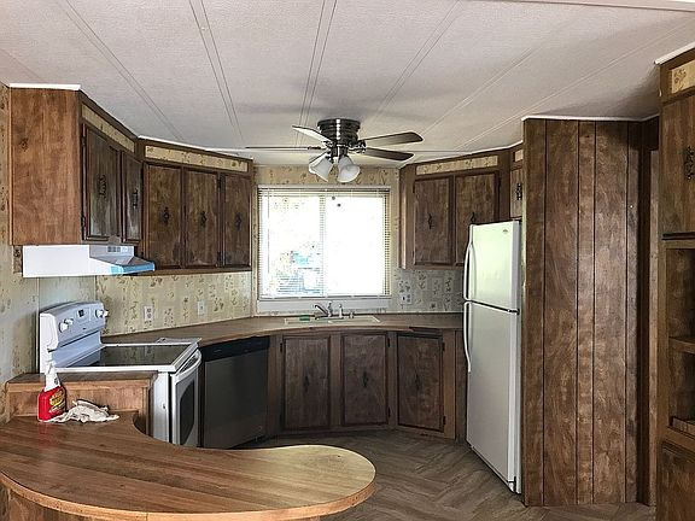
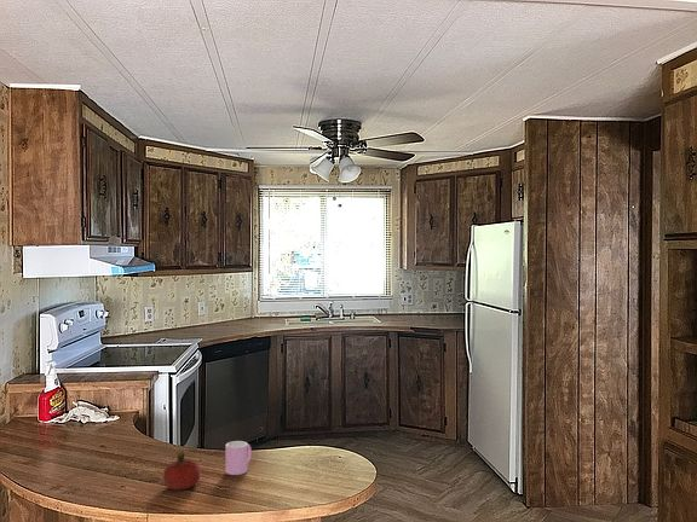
+ fruit (182, 469)
+ cup (240, 456)
